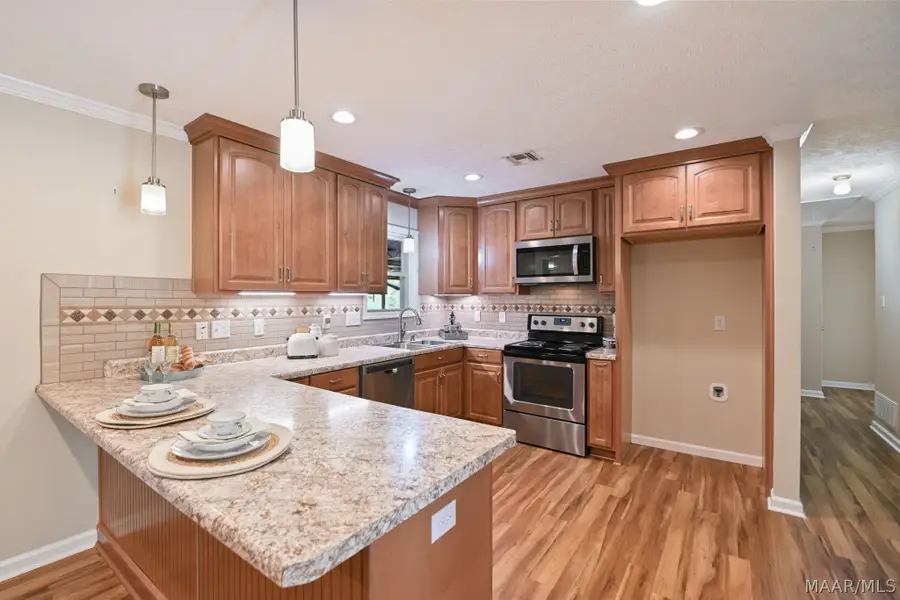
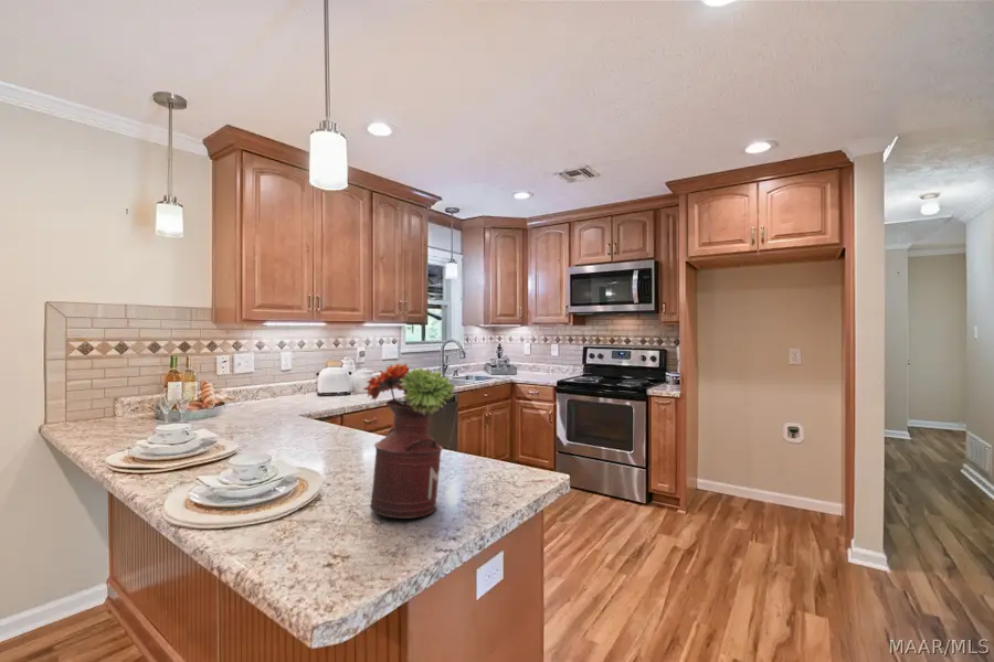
+ flower arrangement (415, 435)
